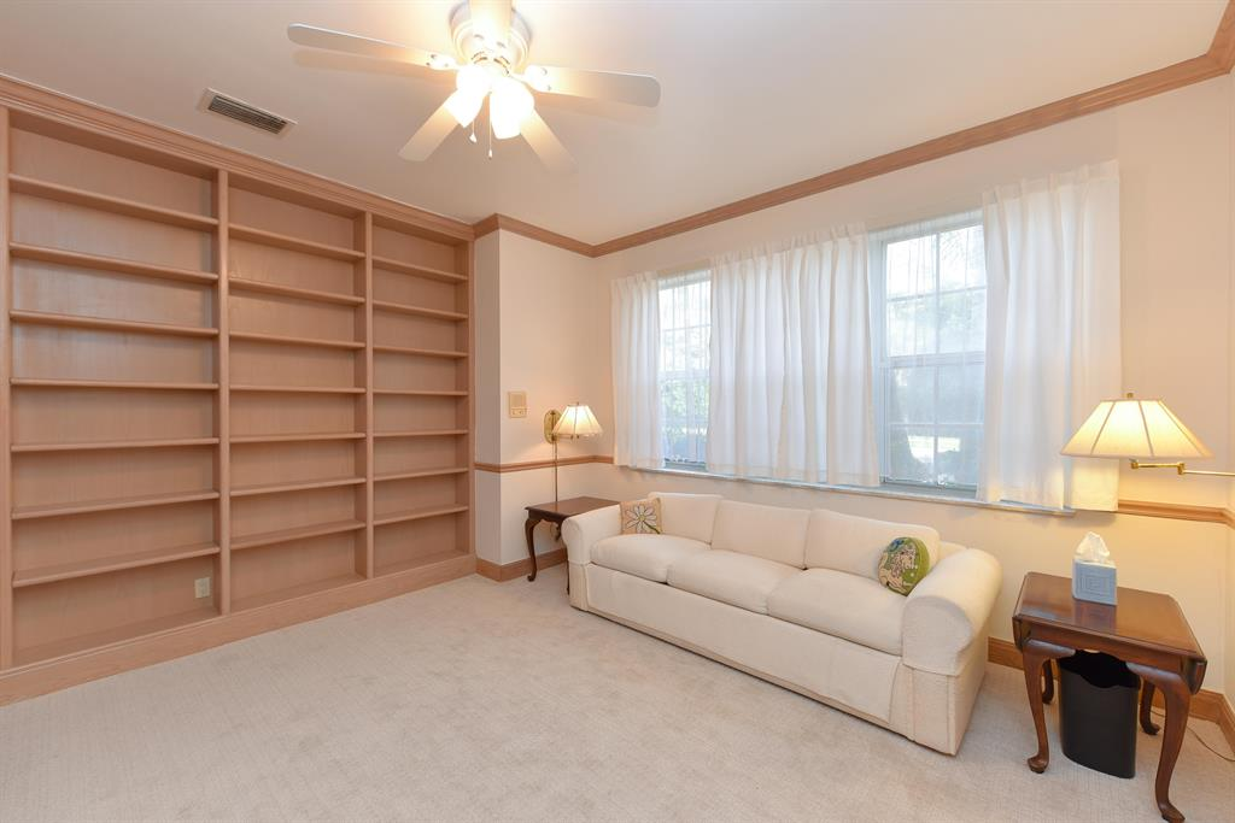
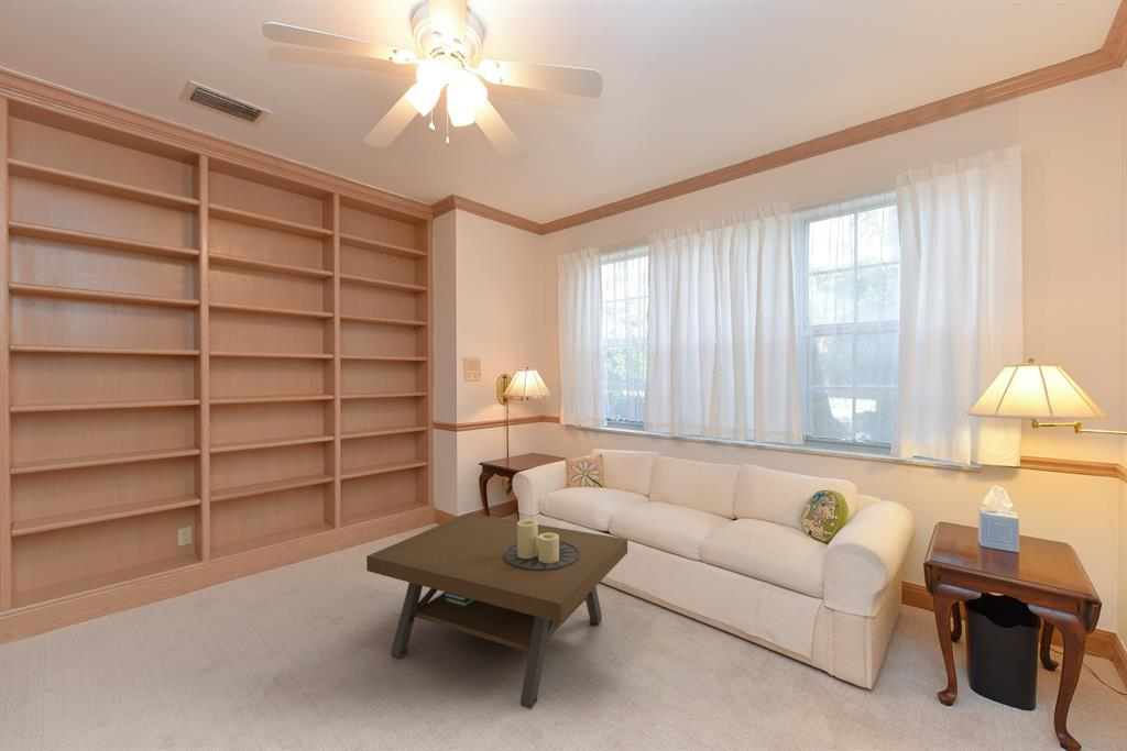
+ coffee table (503, 575)
